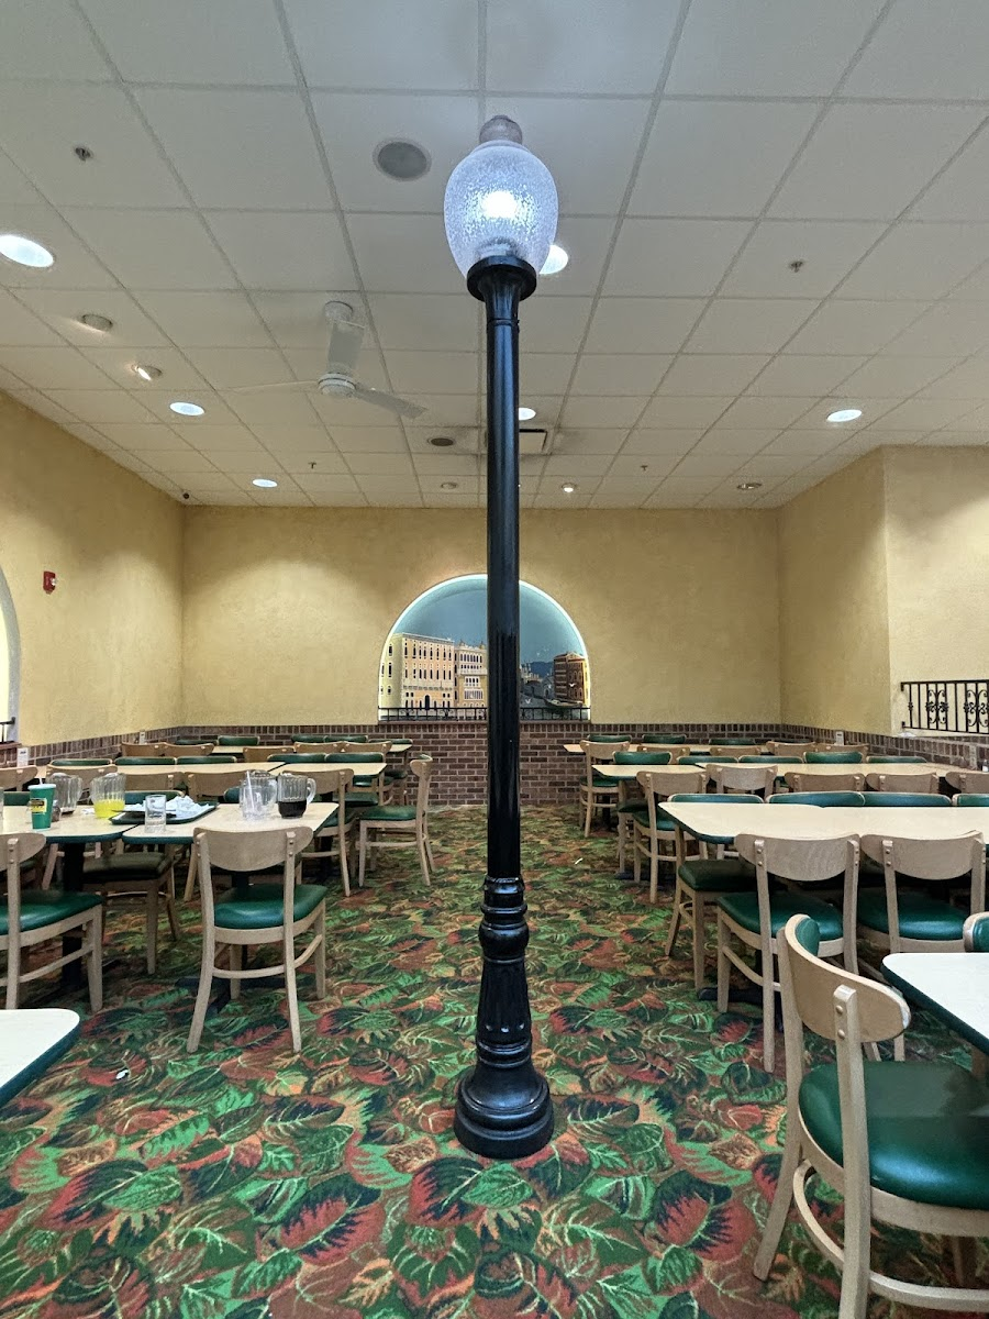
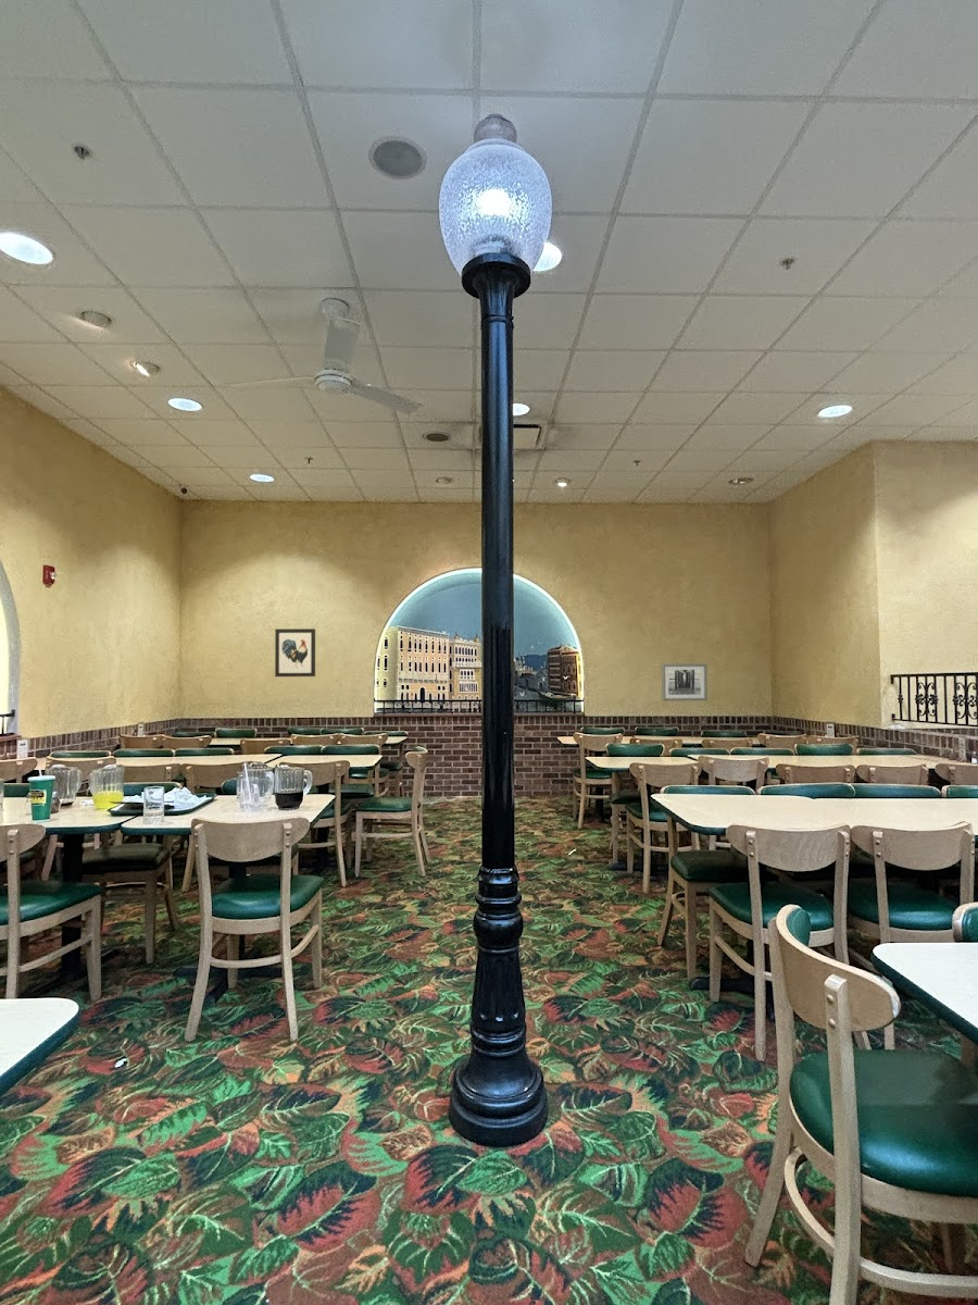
+ wall art (294, 652)
+ wall art (684, 682)
